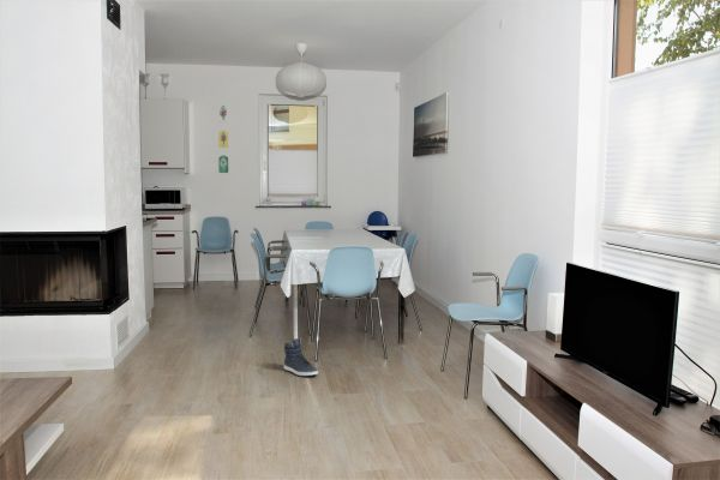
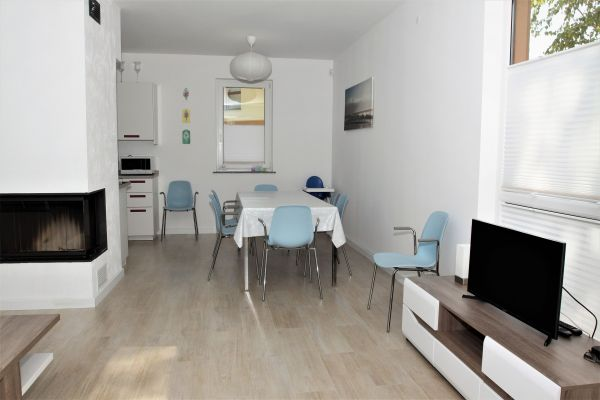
- sneaker (300, 355)
